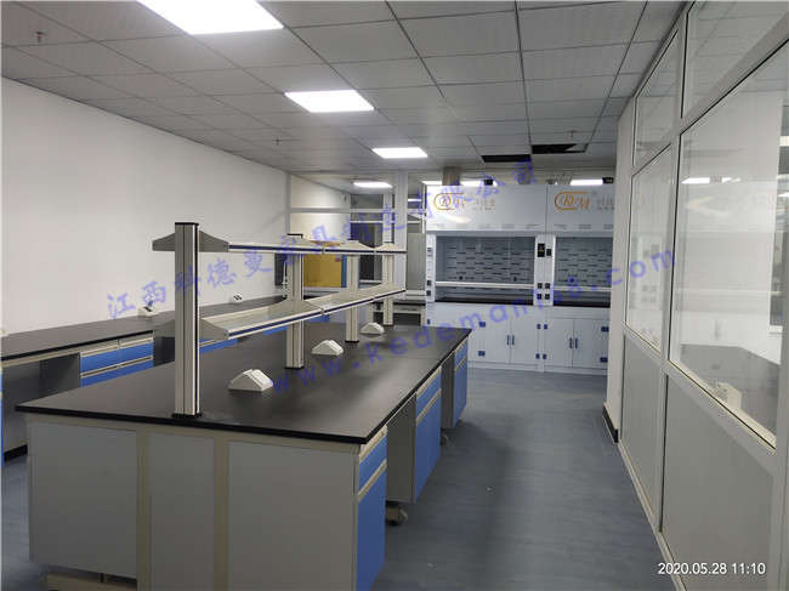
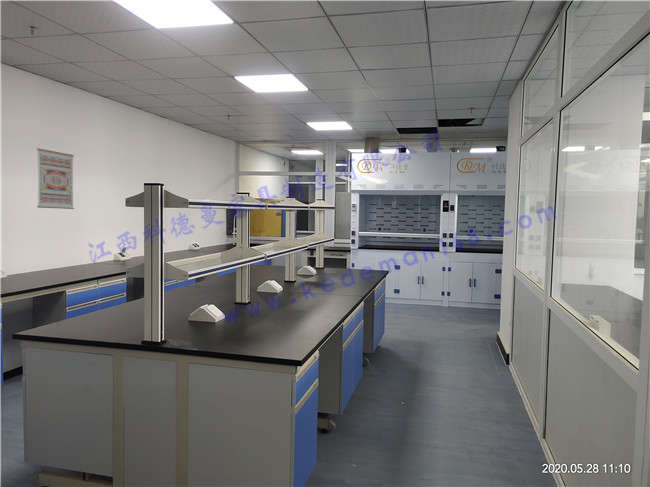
+ wall art (56, 180)
